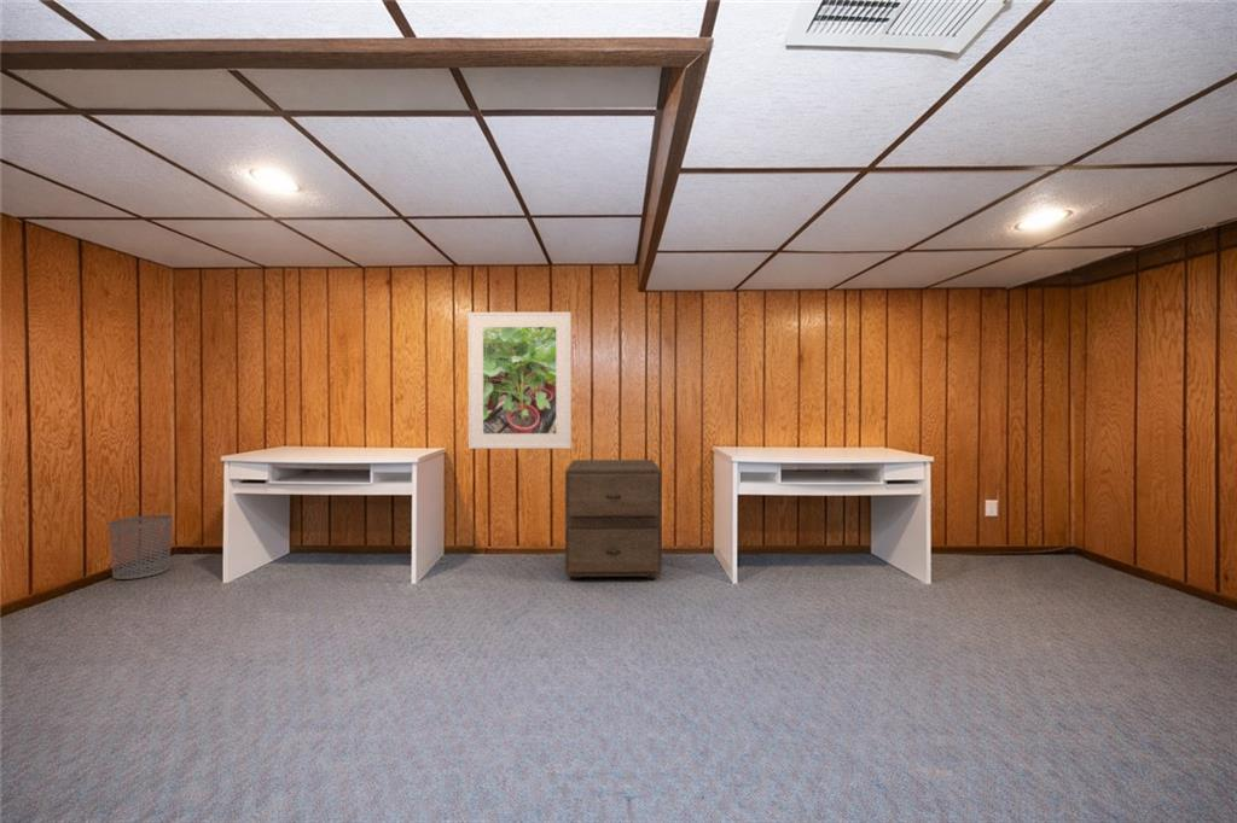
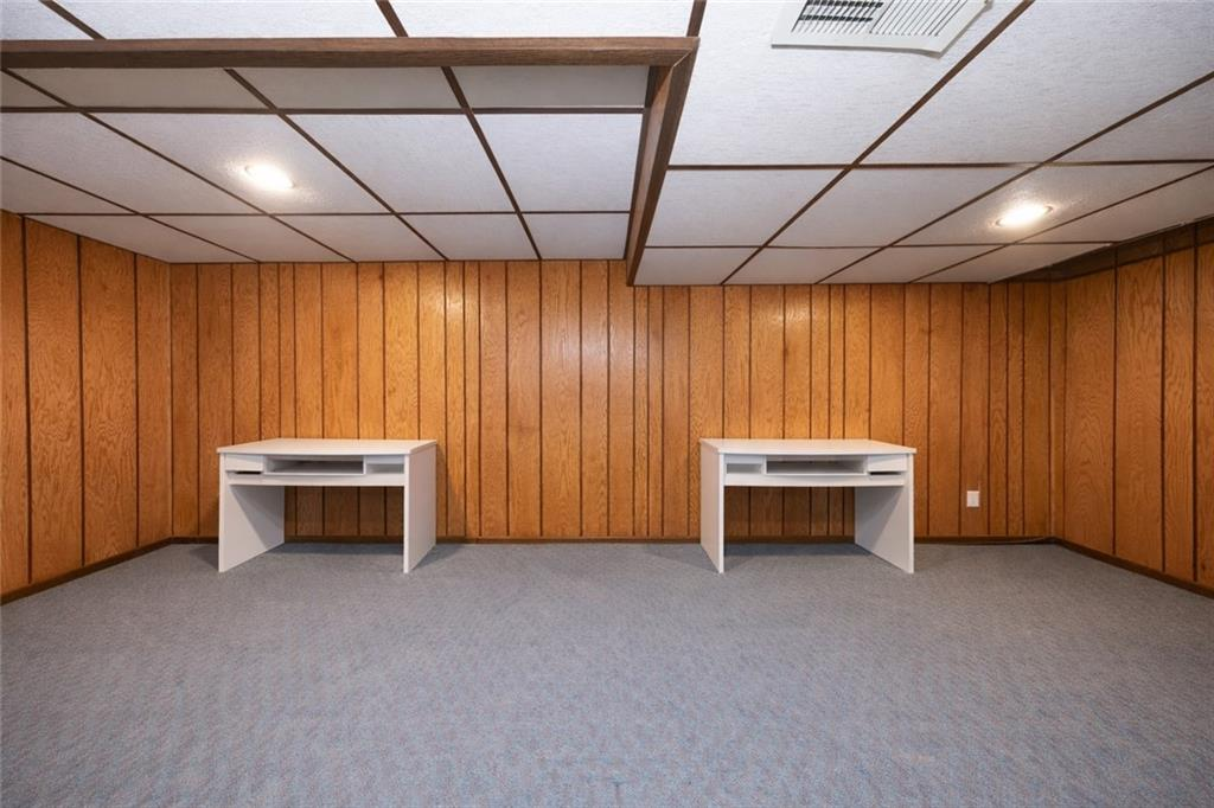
- filing cabinet (612, 515)
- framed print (519, 380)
- waste bin (141, 545)
